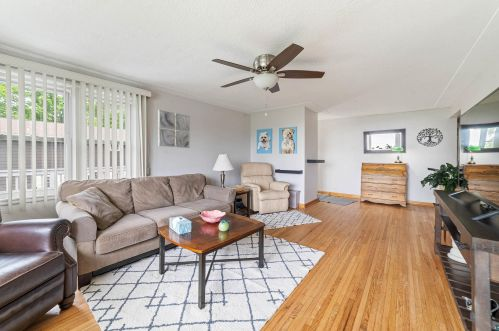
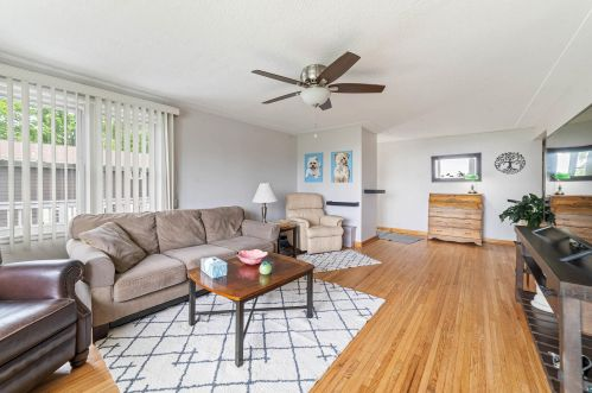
- wall art (174, 130)
